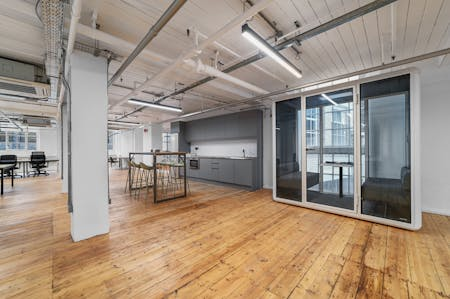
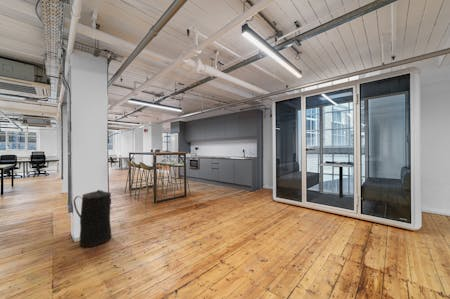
+ trash can (93, 215)
